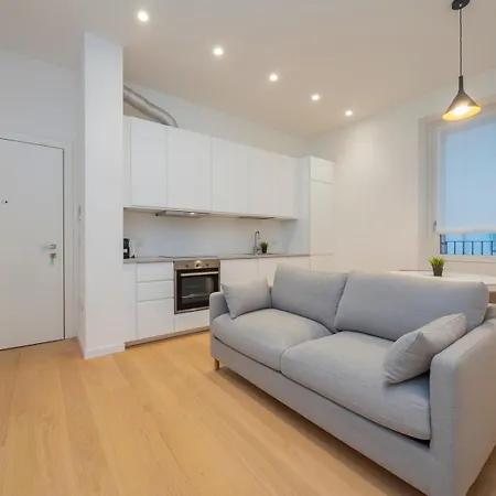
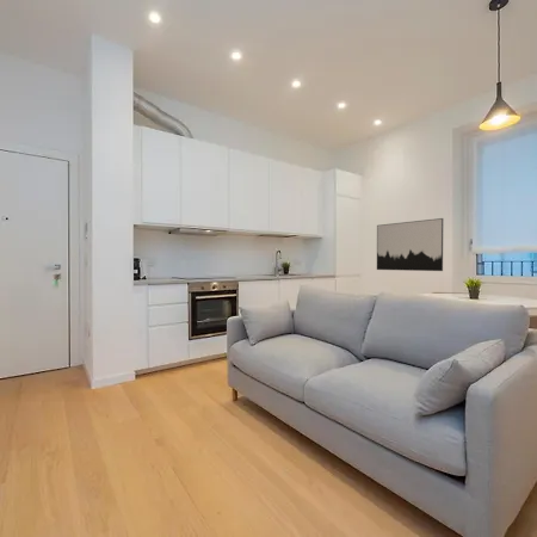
+ wall art (407, 246)
